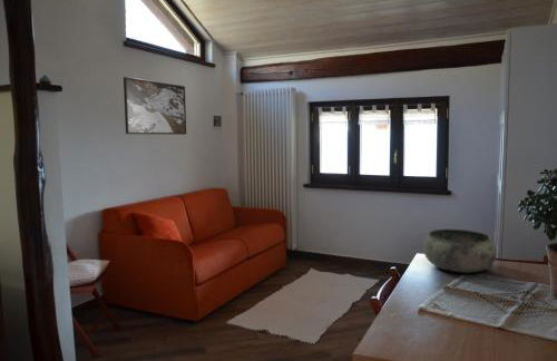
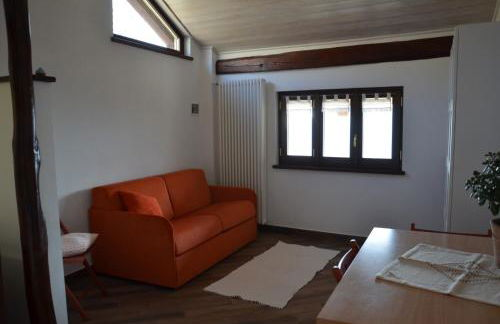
- bowl (458, 251)
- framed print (157, 108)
